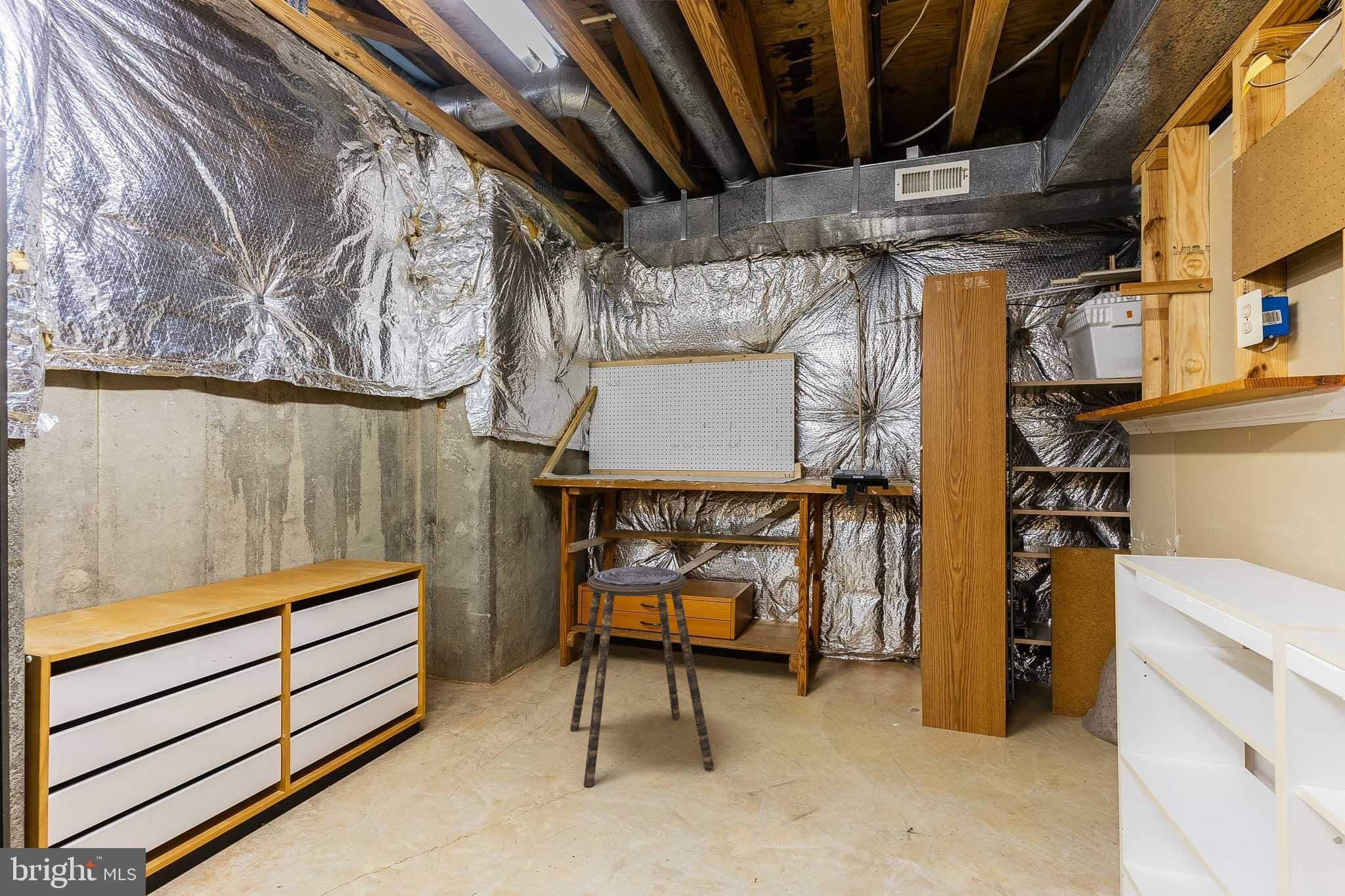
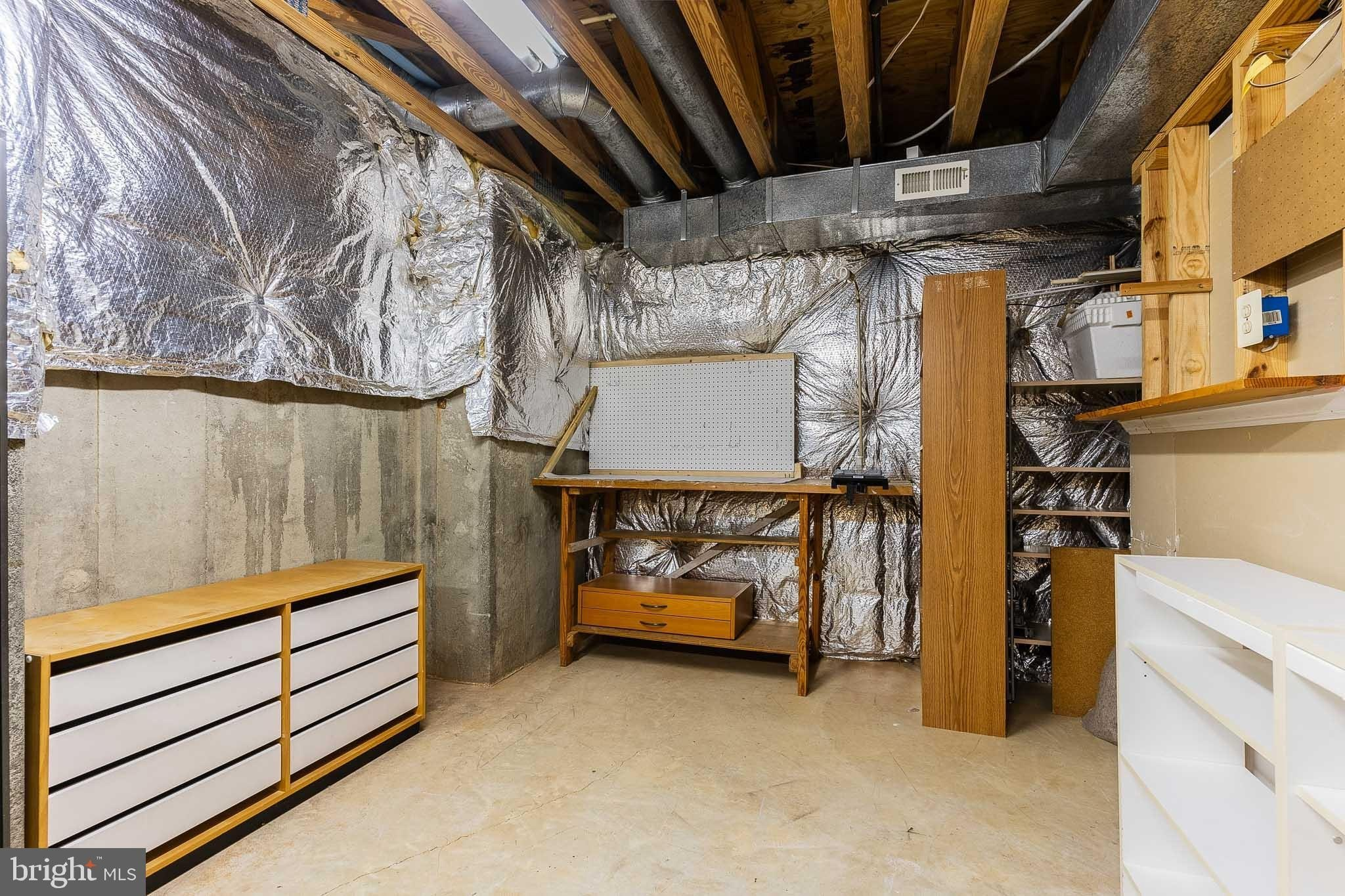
- stool (665, 658)
